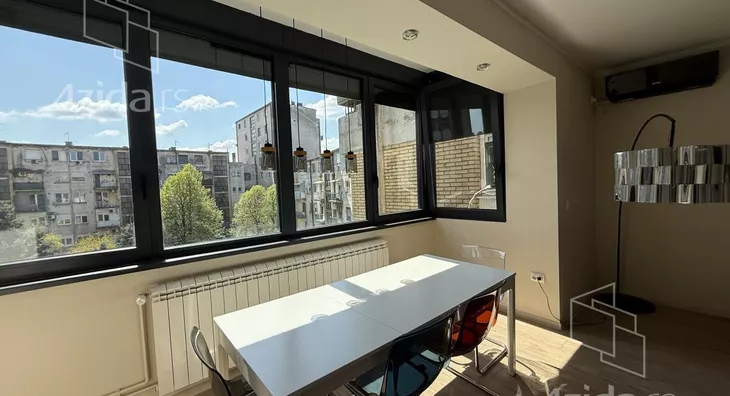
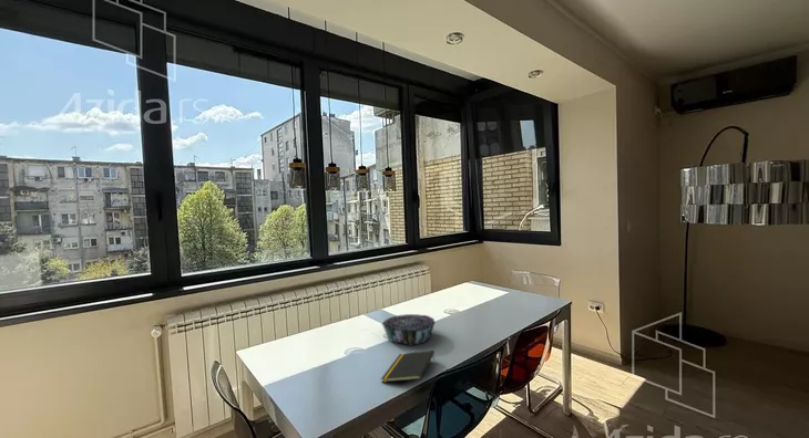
+ notepad (409, 365)
+ decorative bowl (409, 330)
